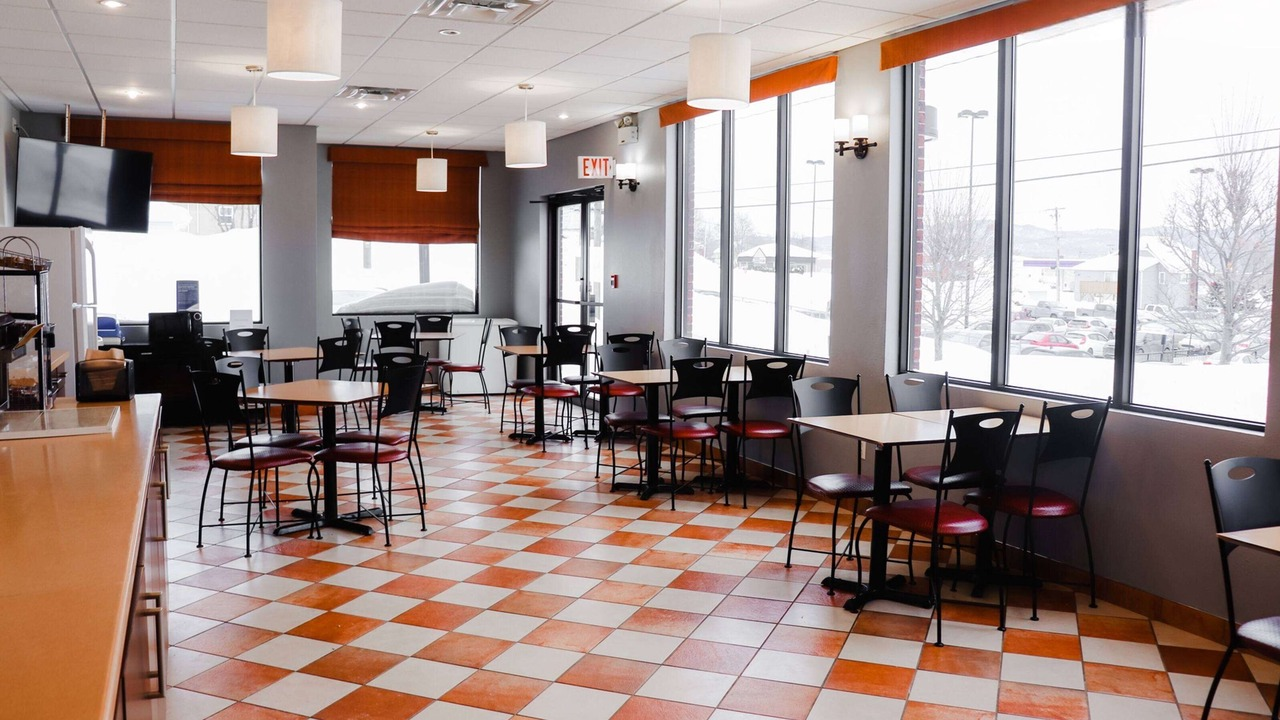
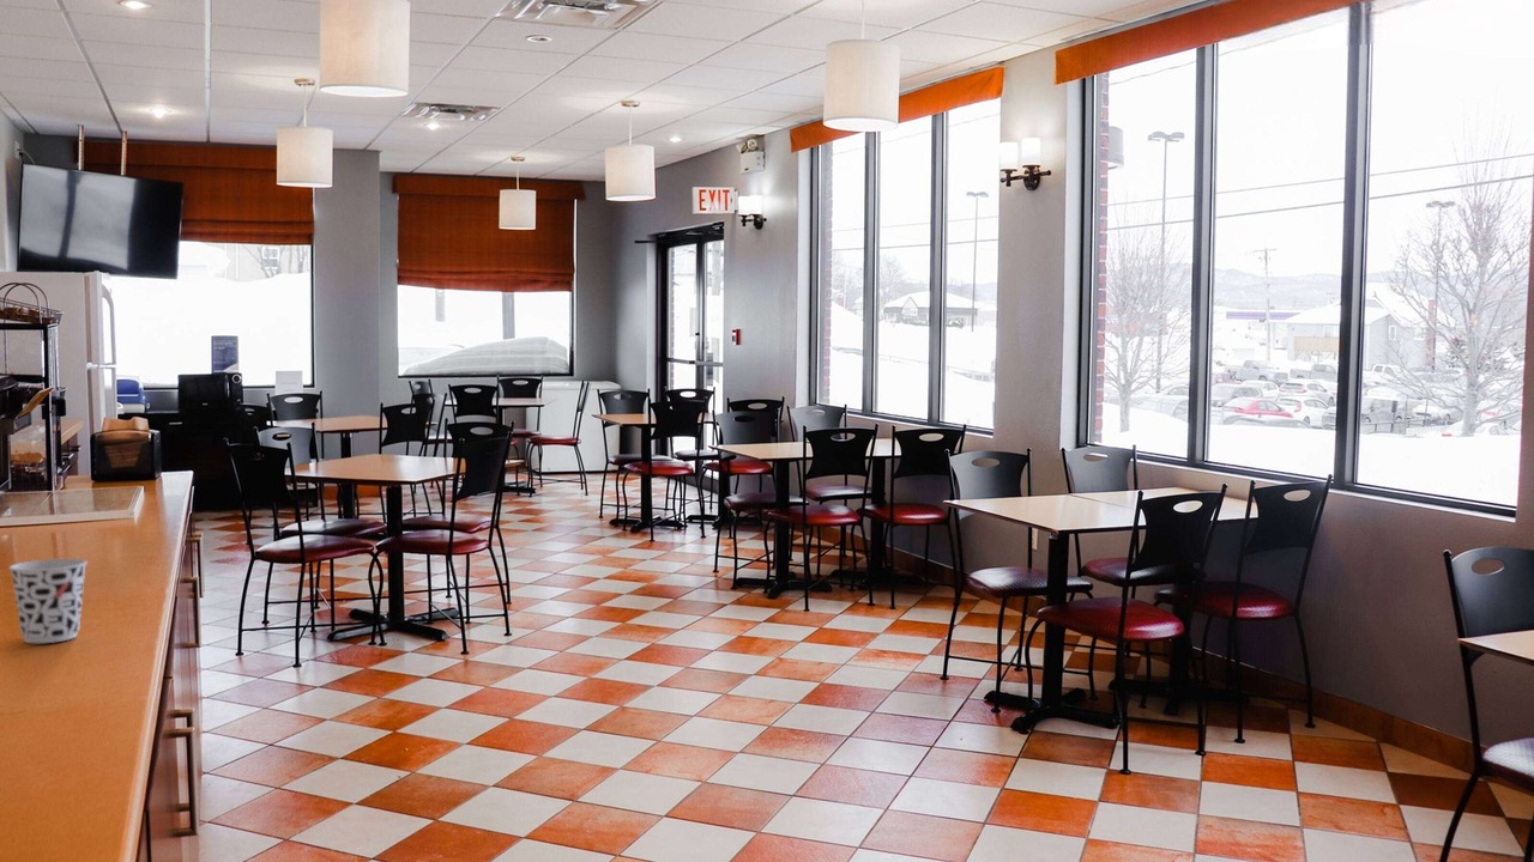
+ cup (49, 601)
